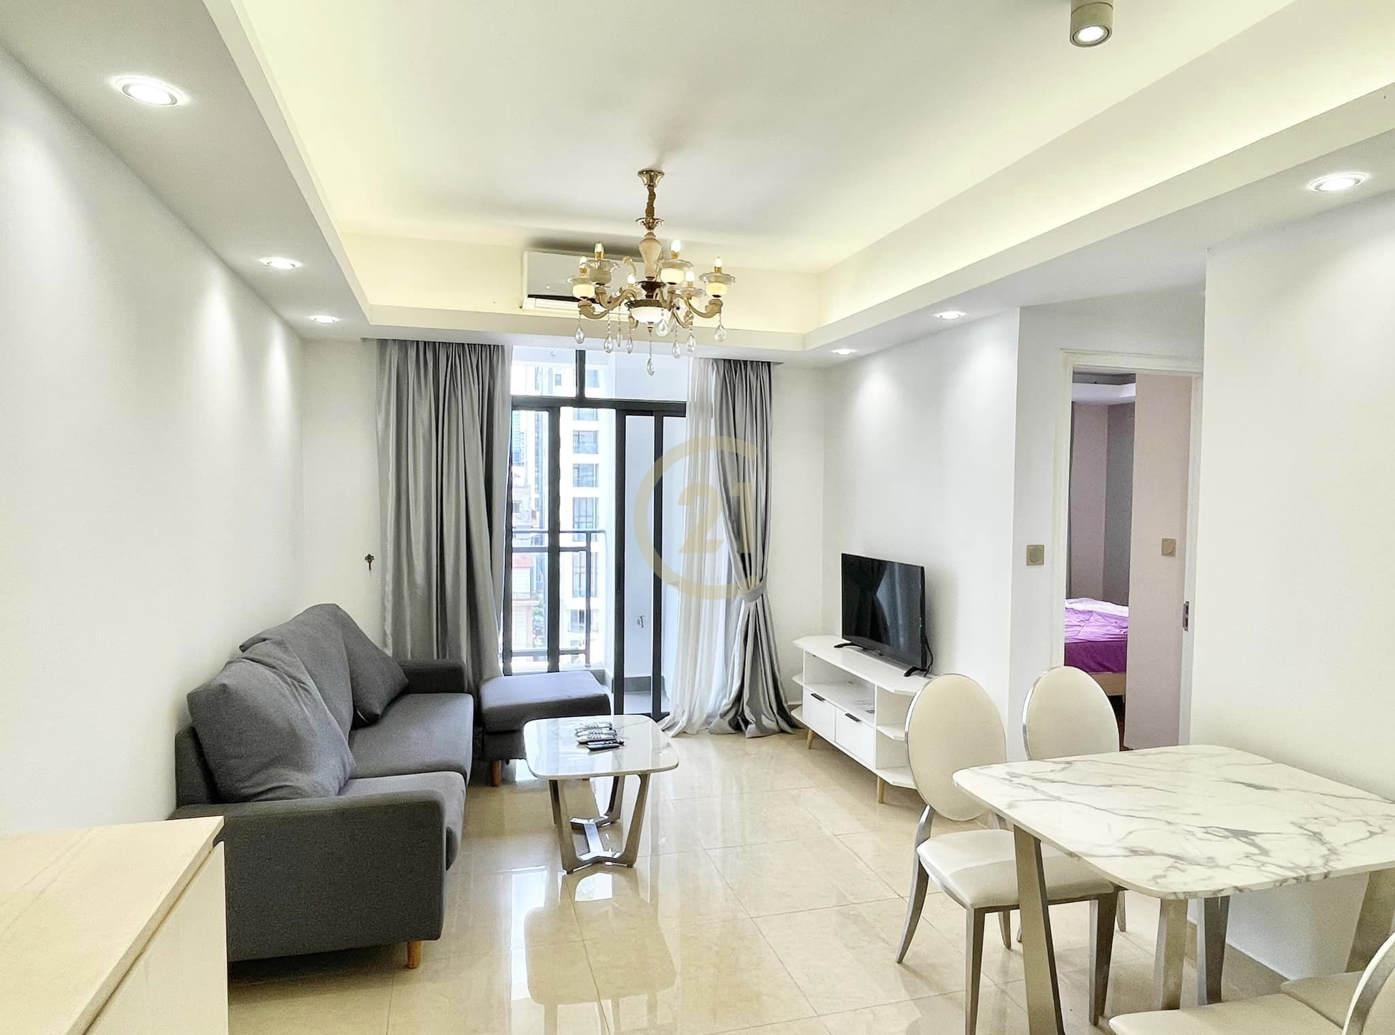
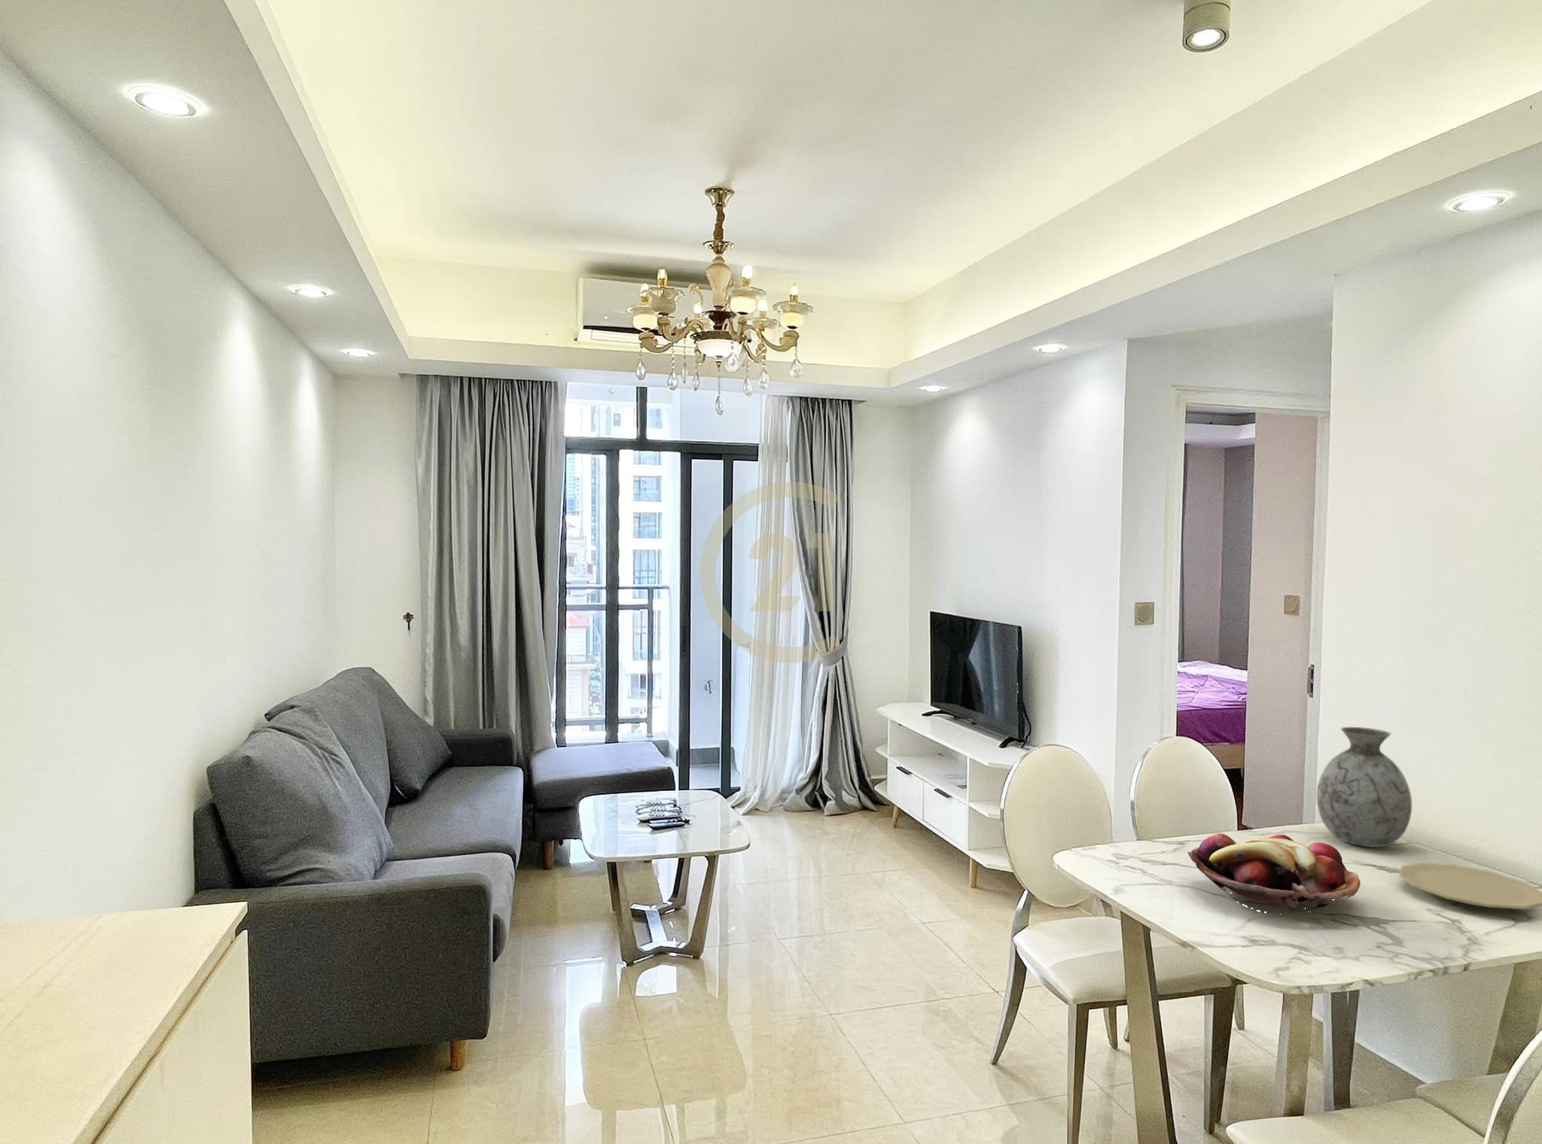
+ fruit basket (1275, 866)
+ vase (1364, 786)
+ plate (1469, 889)
